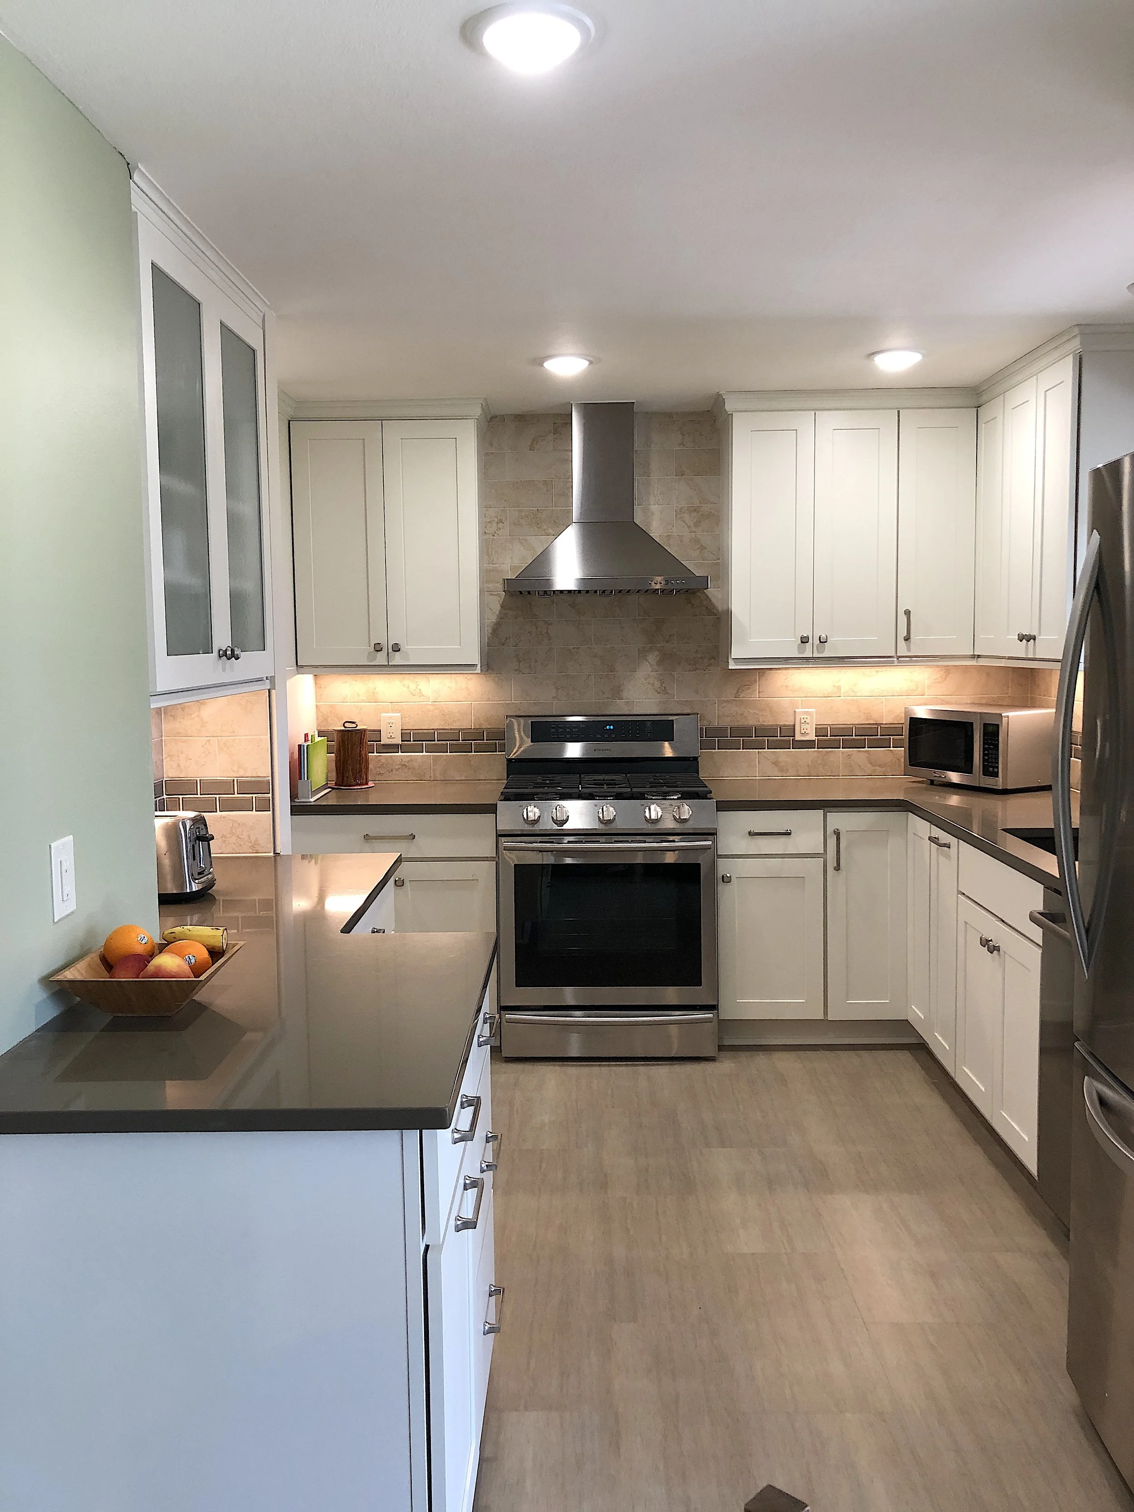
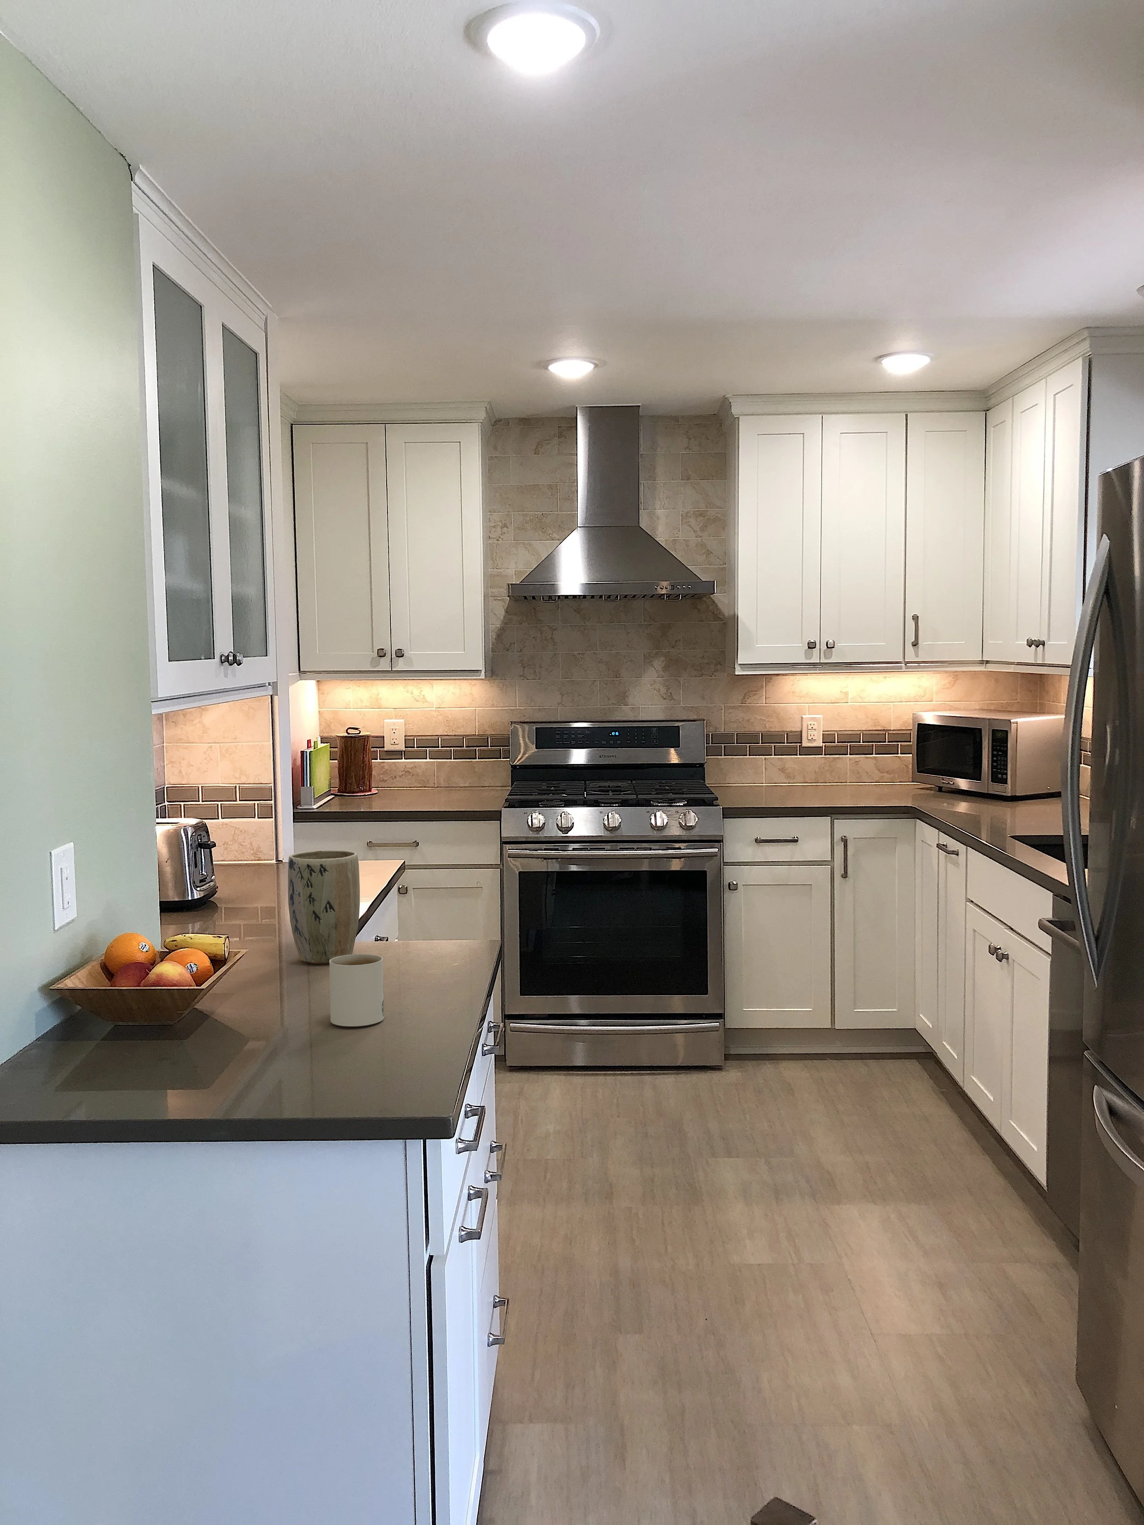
+ mug (357, 987)
+ plant pot (324, 906)
